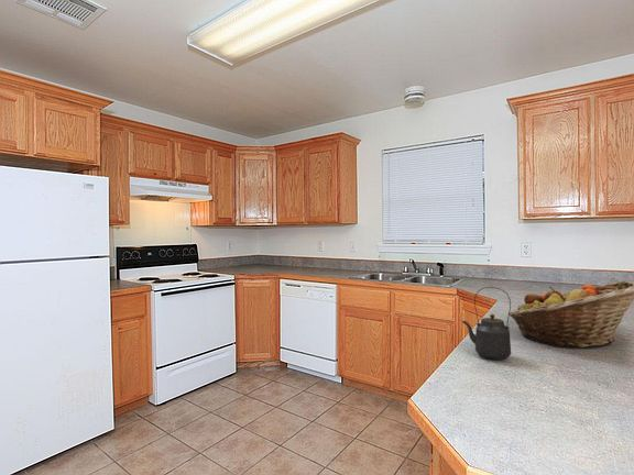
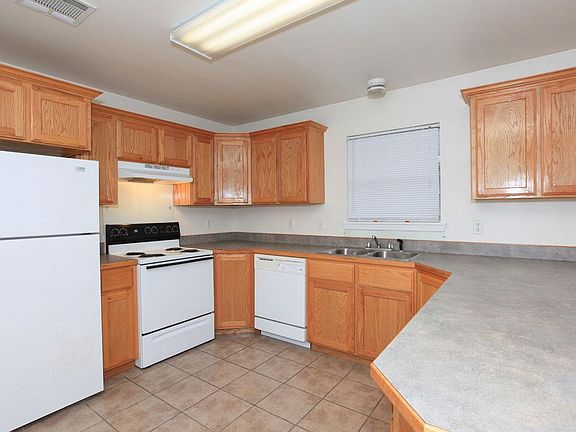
- kettle (485, 320)
- fruit basket (571, 308)
